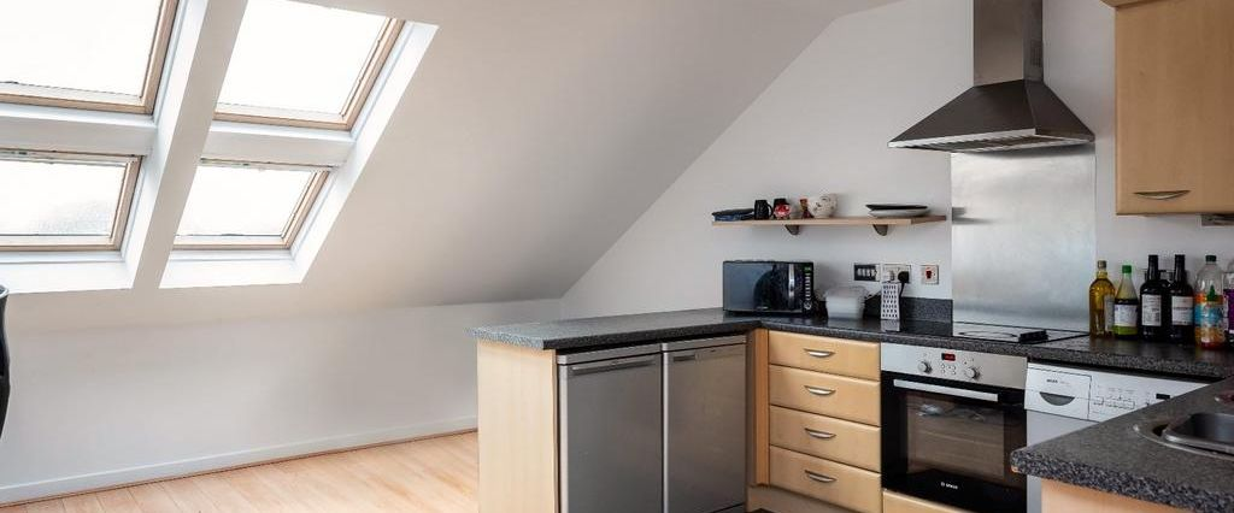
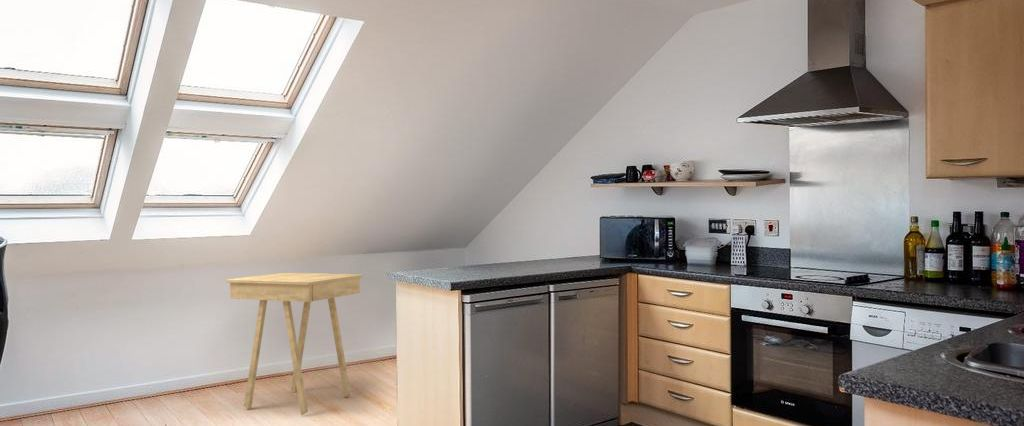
+ side table (296, 340)
